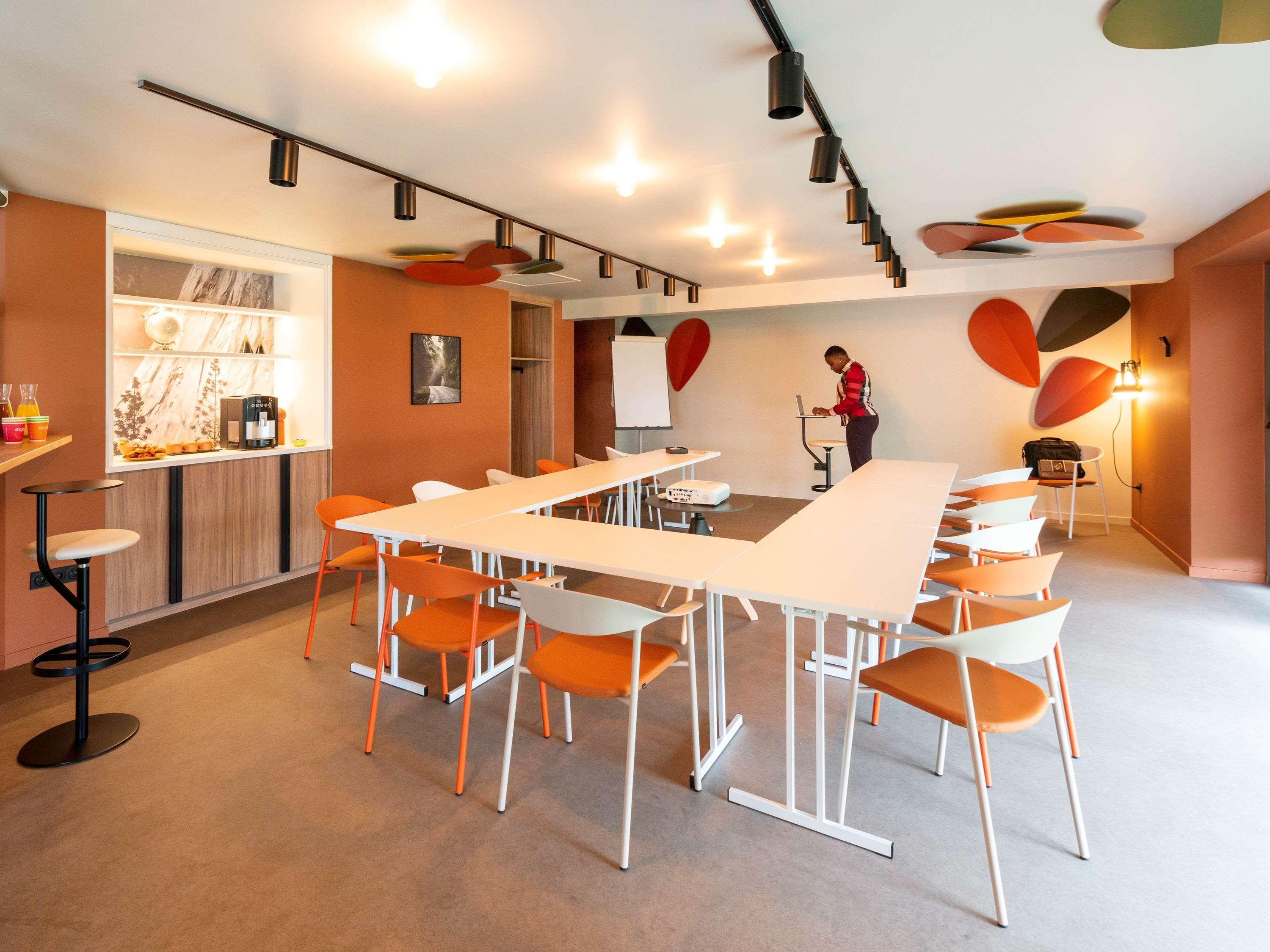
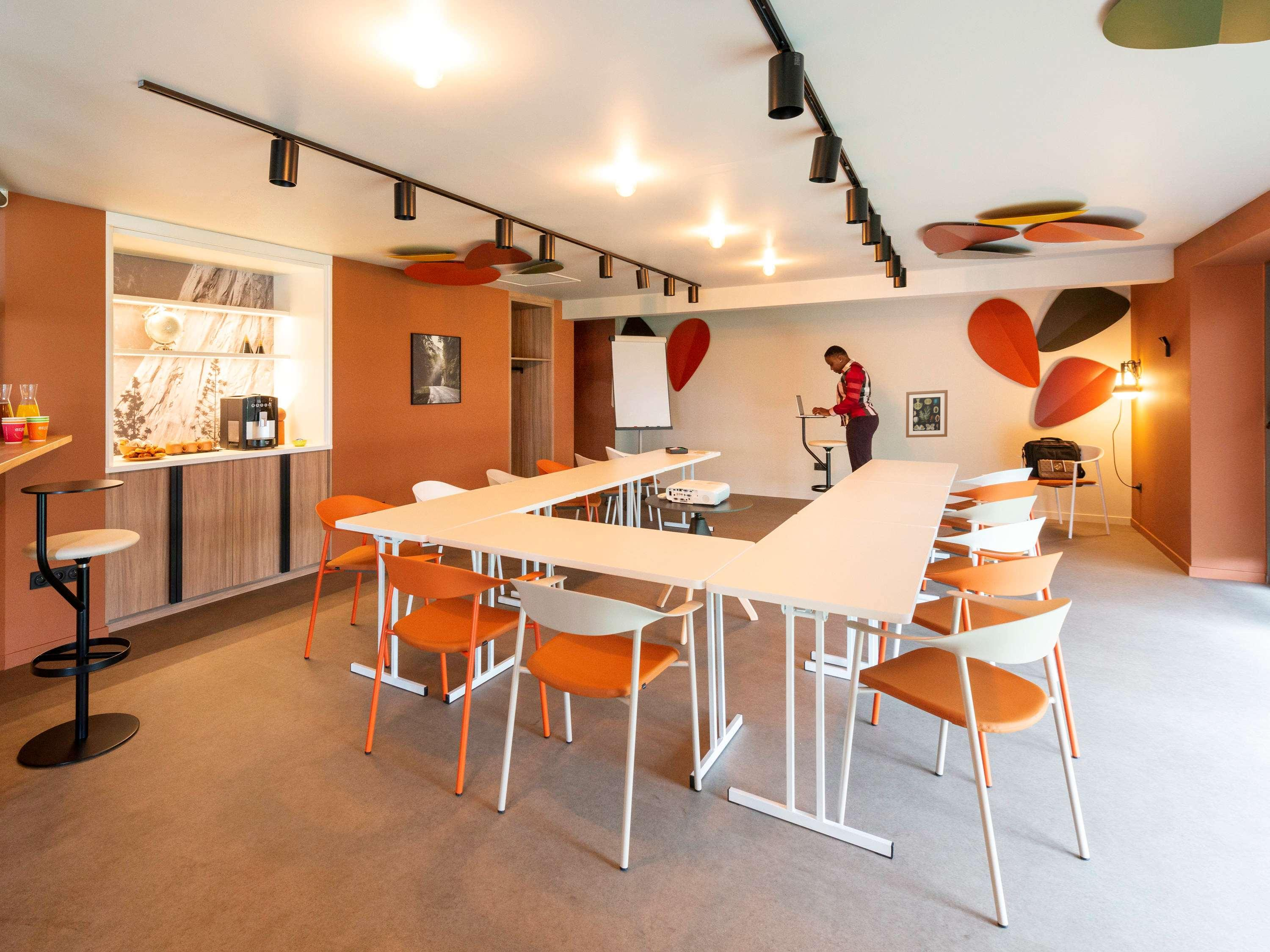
+ wall art (926, 414)
